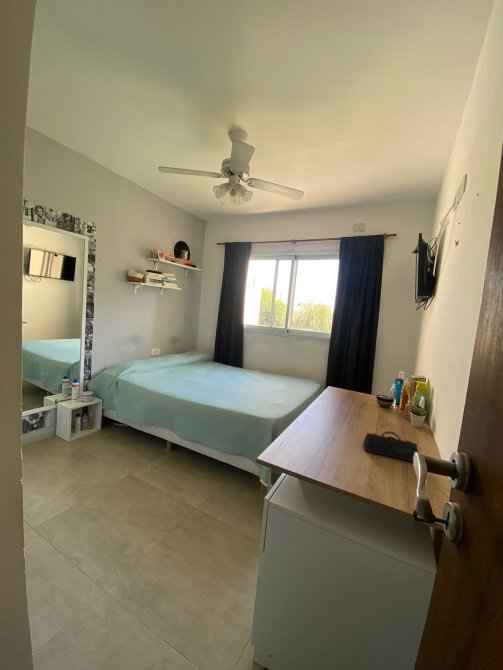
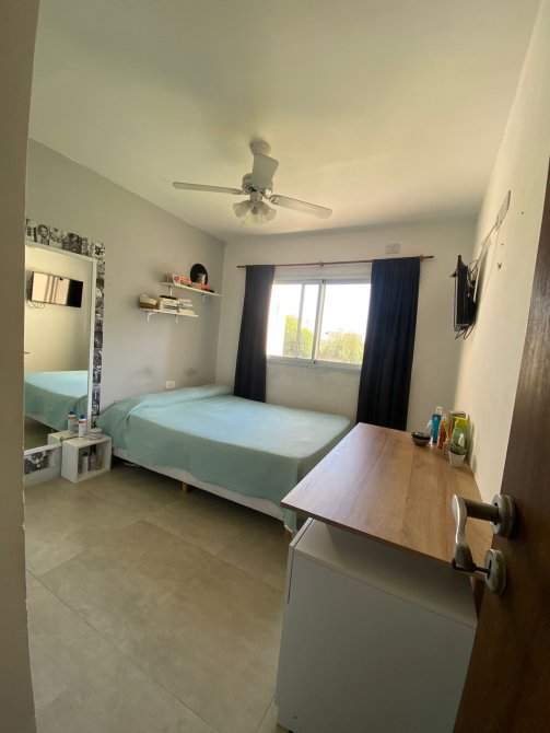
- pencil case (391, 442)
